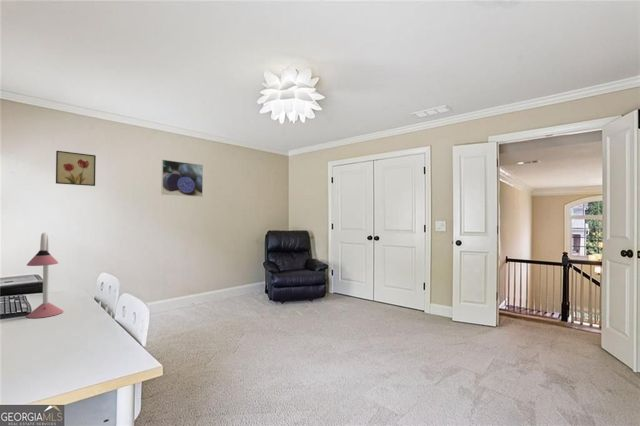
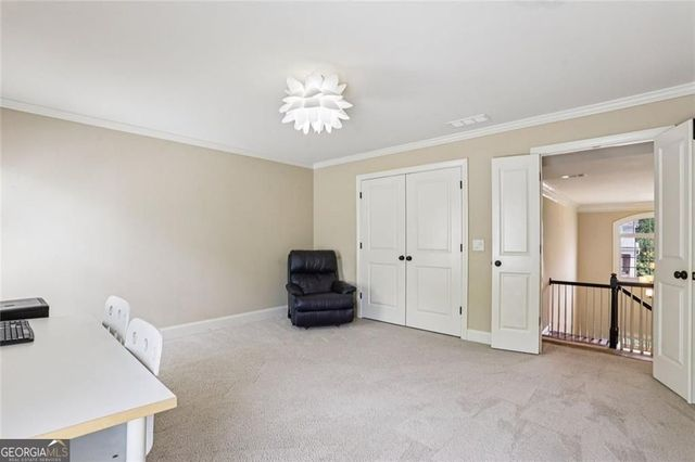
- desk lamp (44, 274)
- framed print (183, 179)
- wall art (76, 169)
